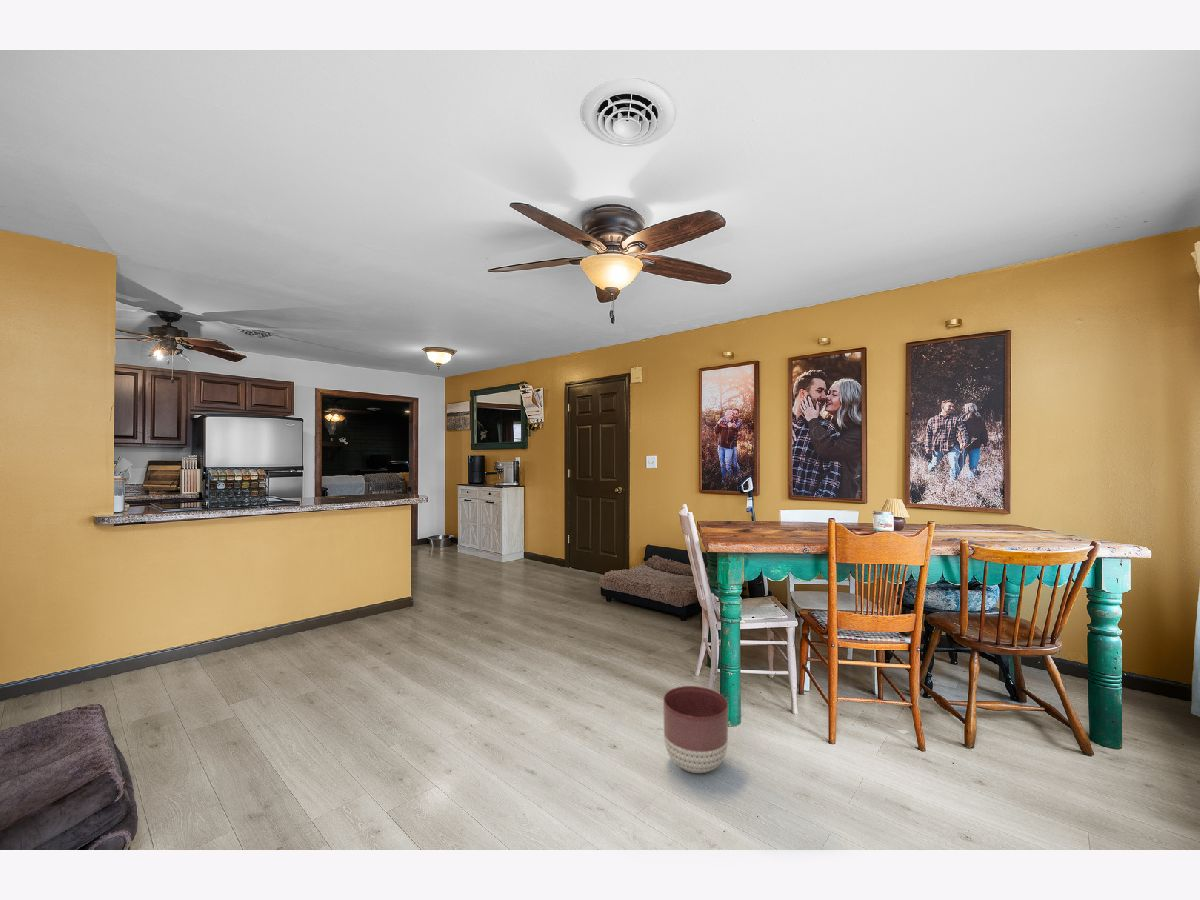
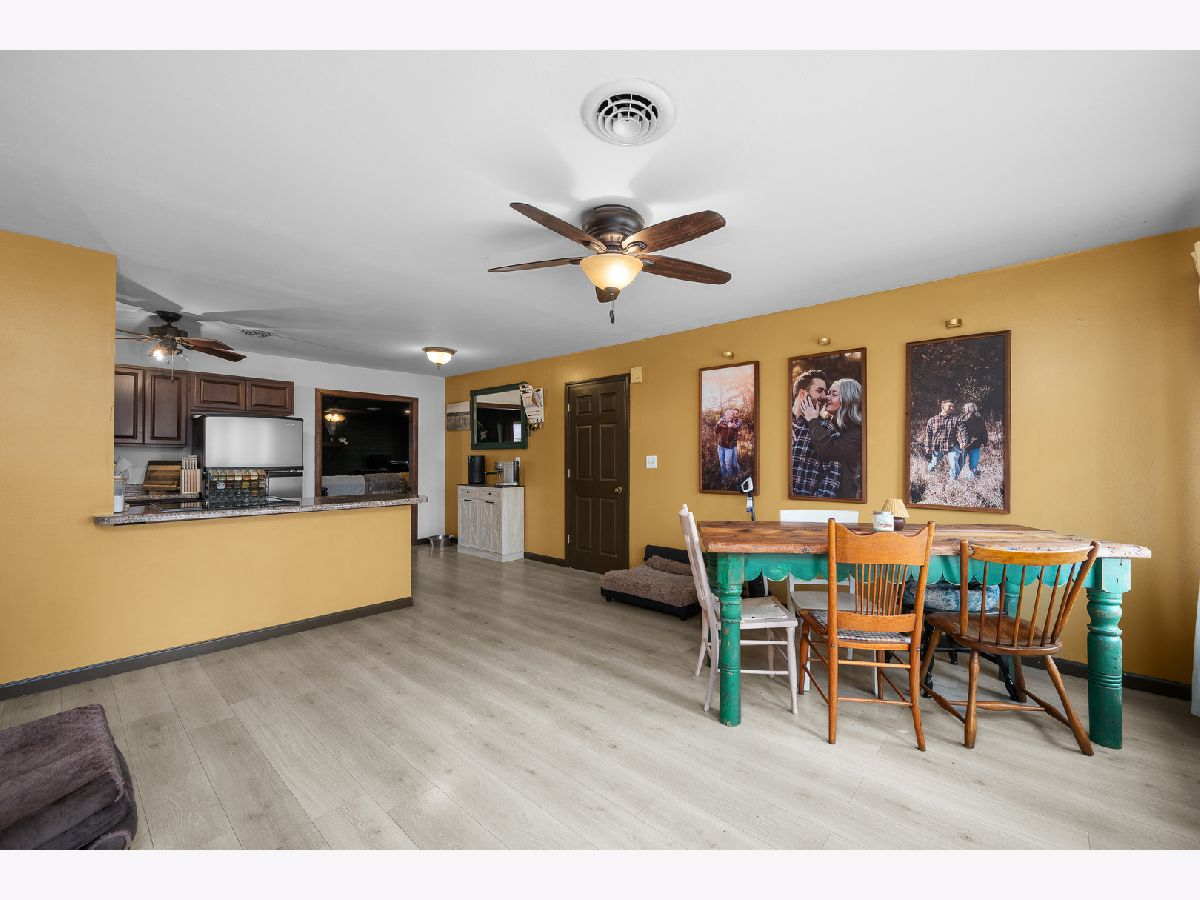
- planter (695, 732)
